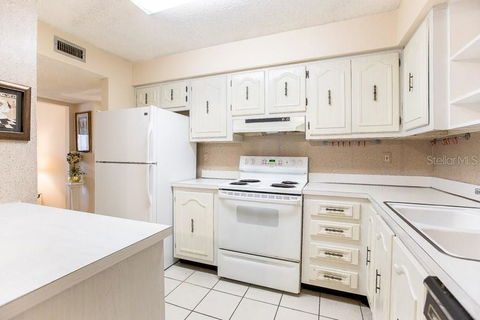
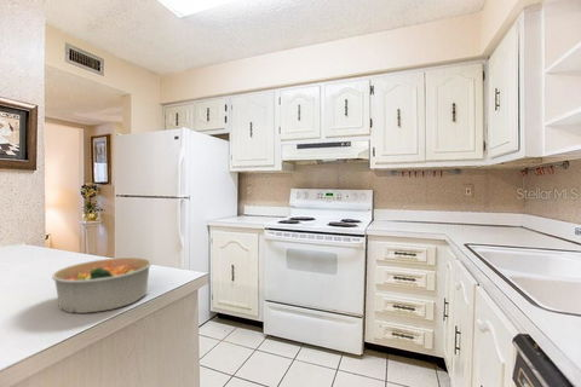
+ bowl (105, 281)
